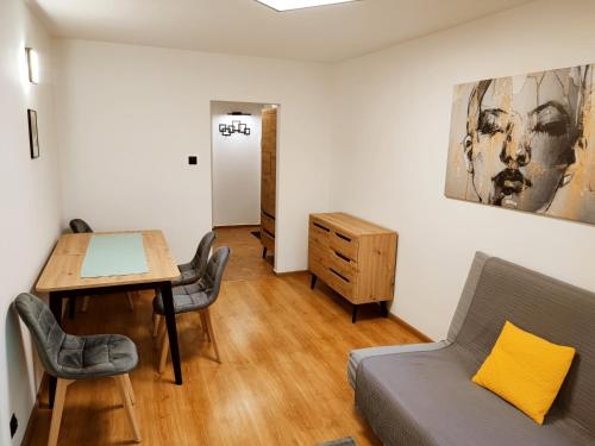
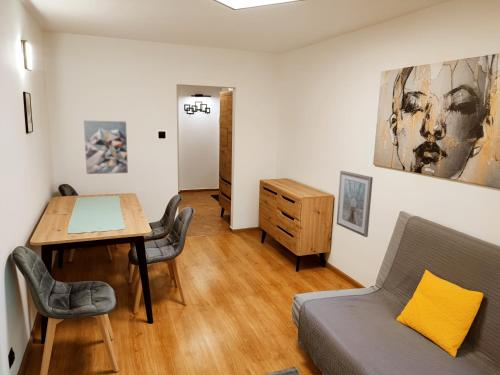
+ wall art (106, 147)
+ picture frame (353, 202)
